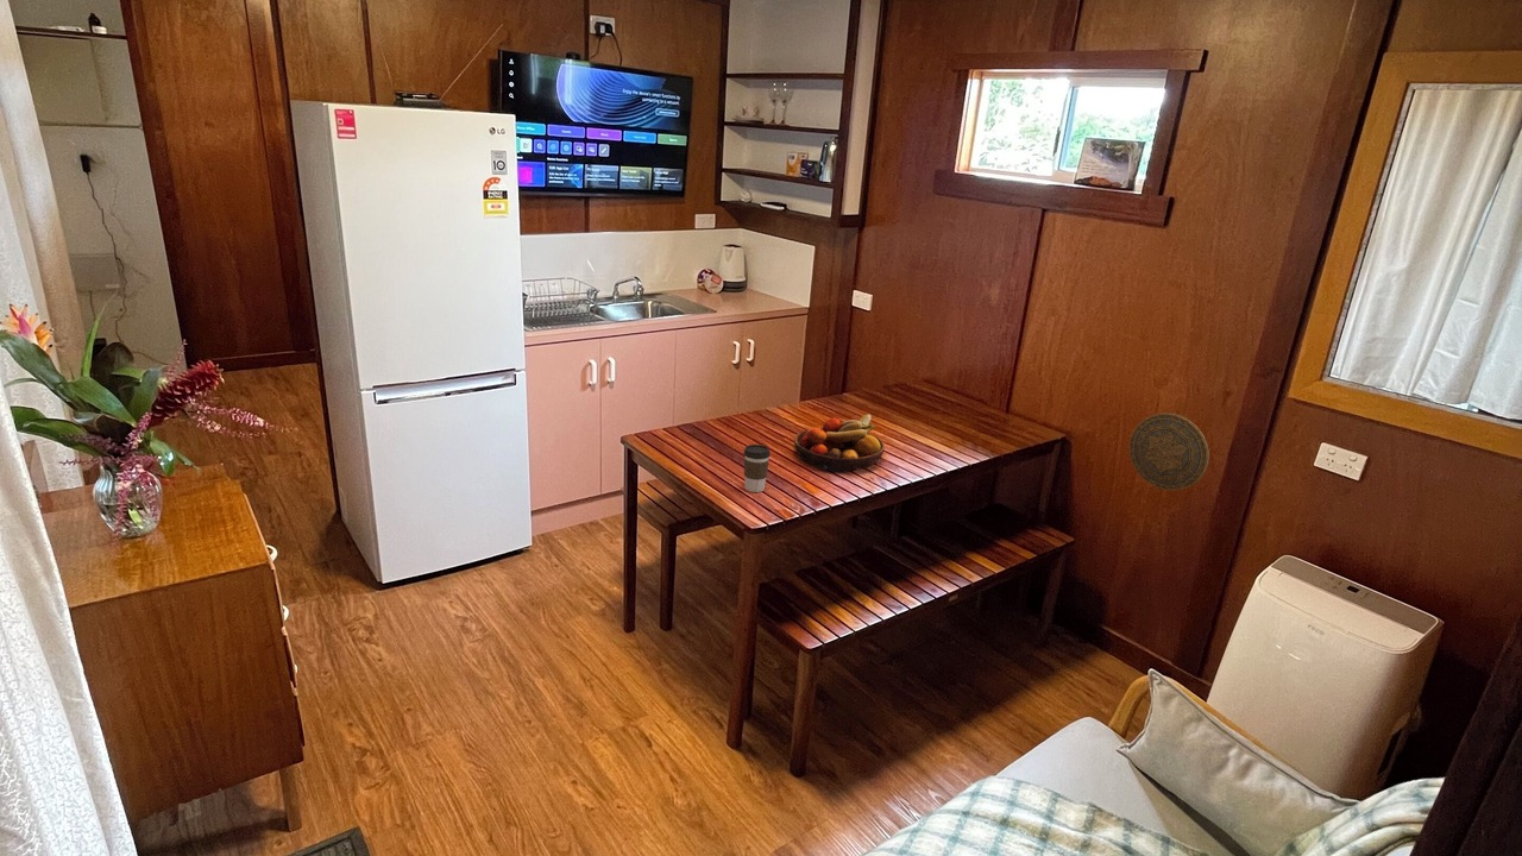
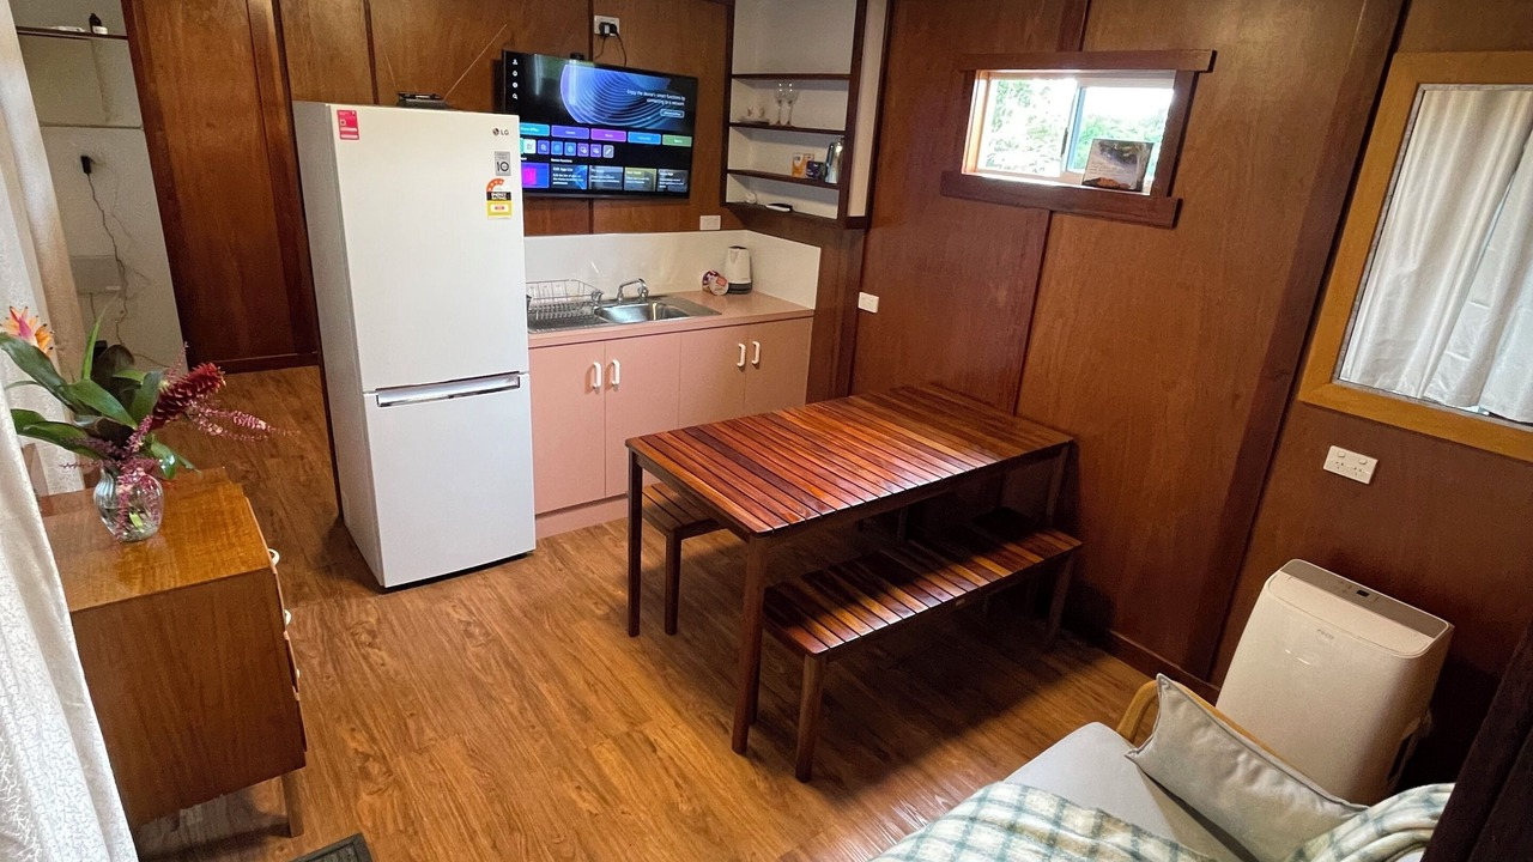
- fruit bowl (839, 438)
- decorative plate (1165, 452)
- coffee cup (755, 468)
